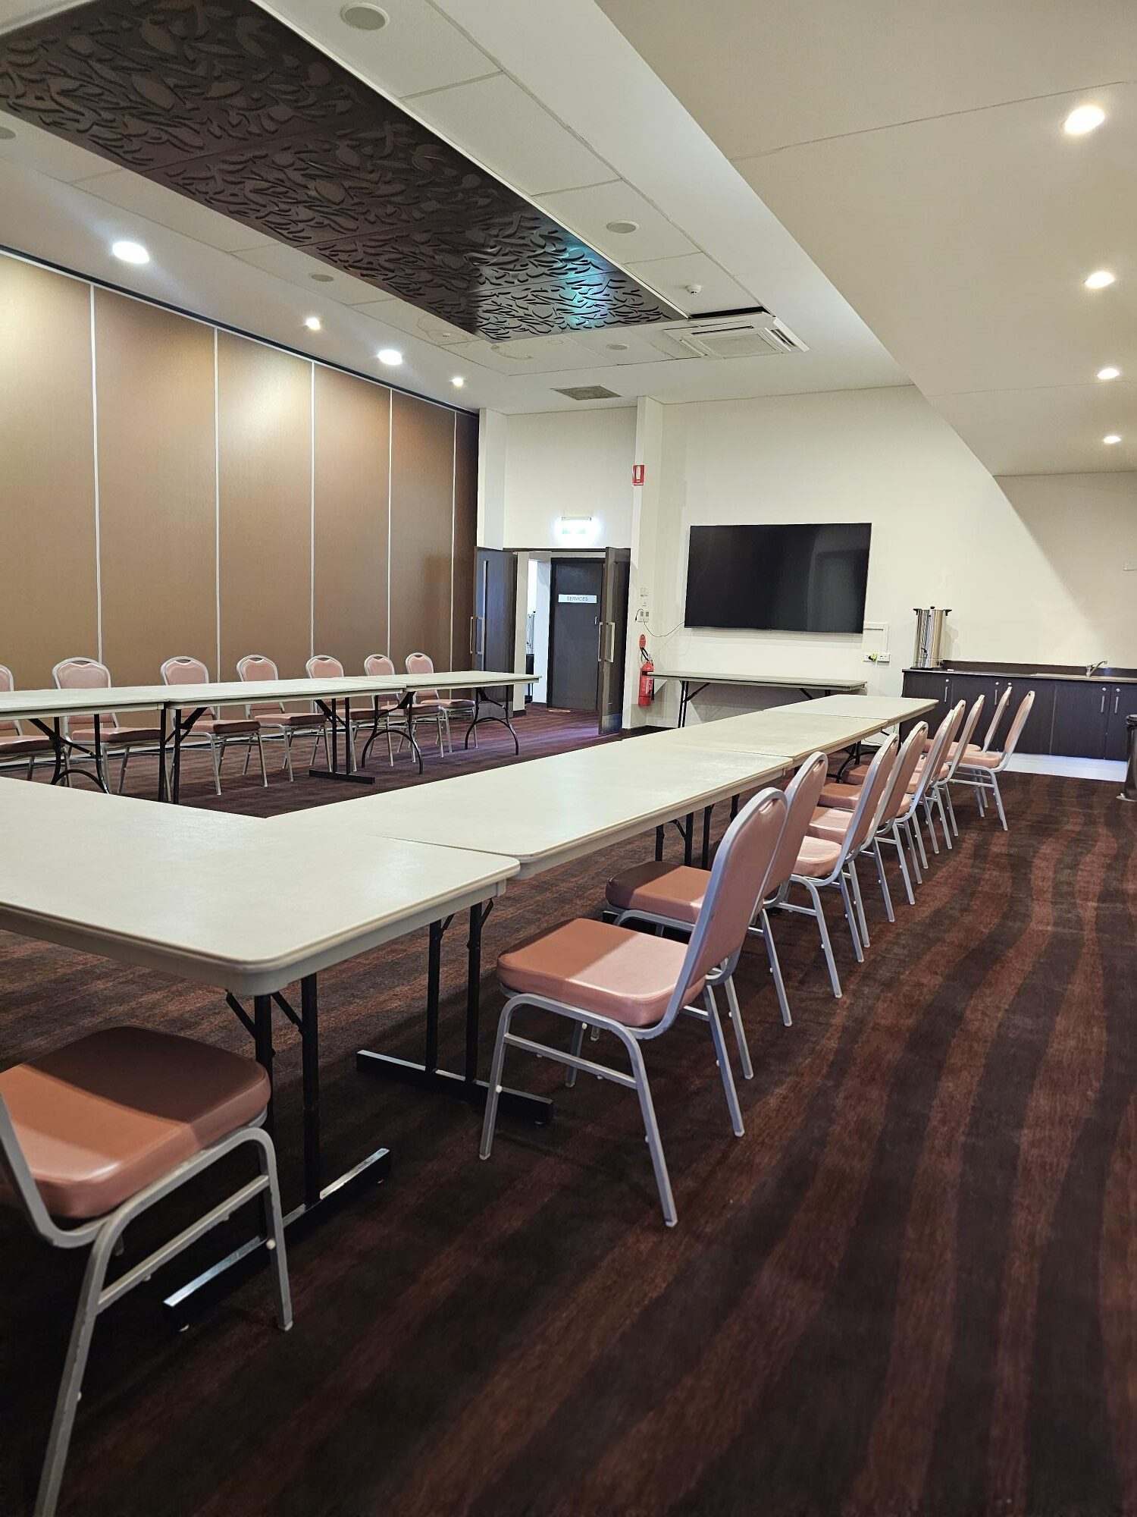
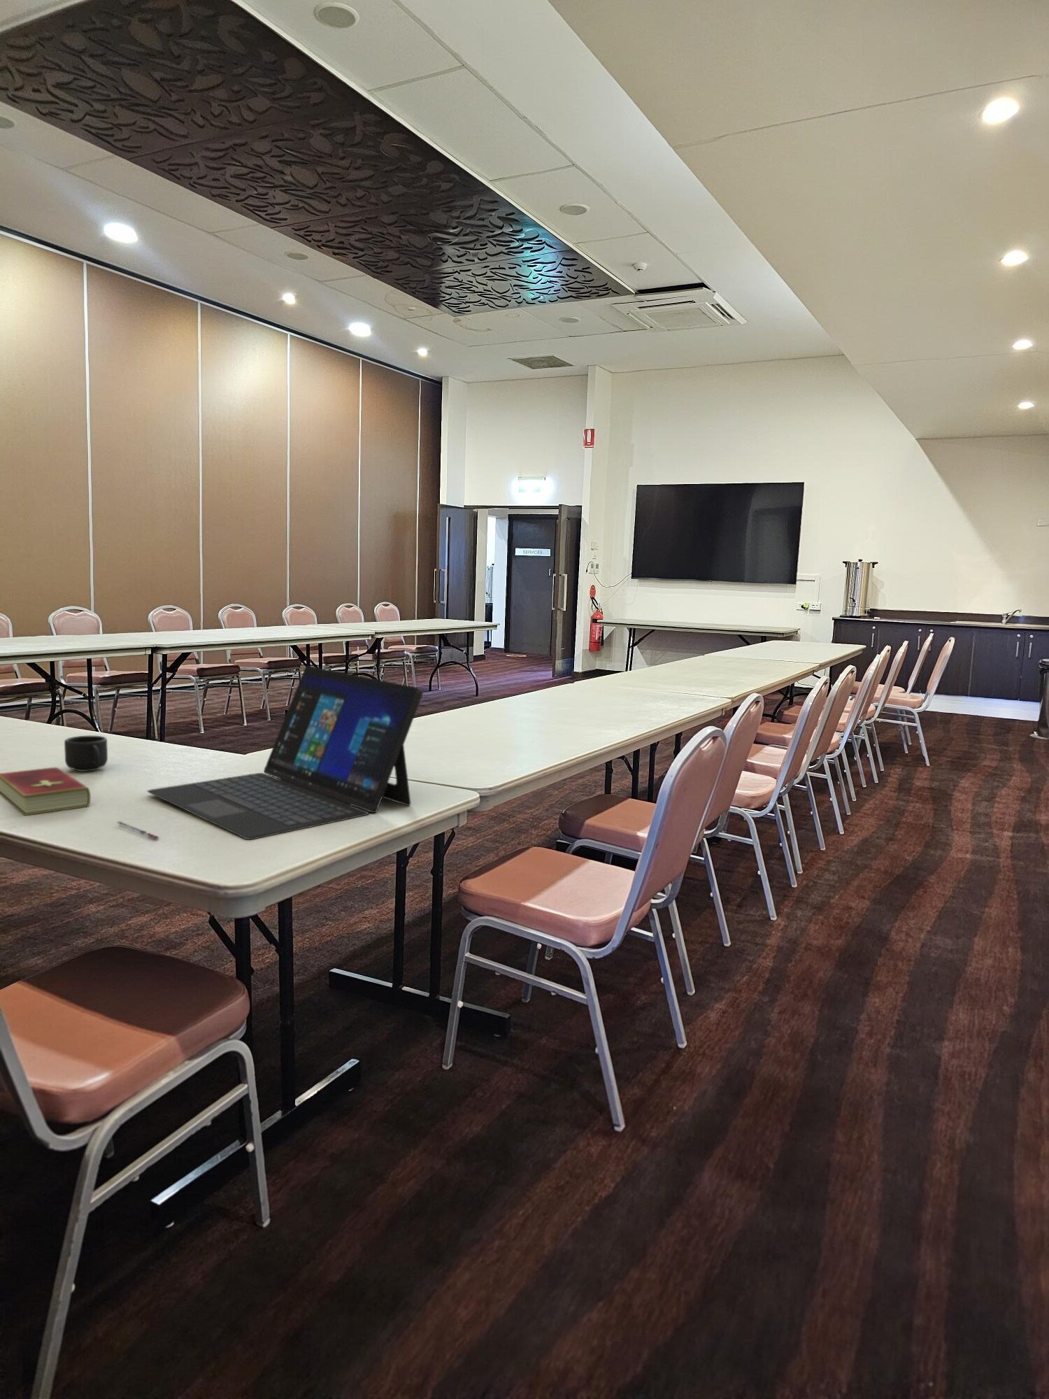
+ mug (88, 755)
+ laptop (283, 740)
+ hardcover book (42, 789)
+ pen (137, 829)
